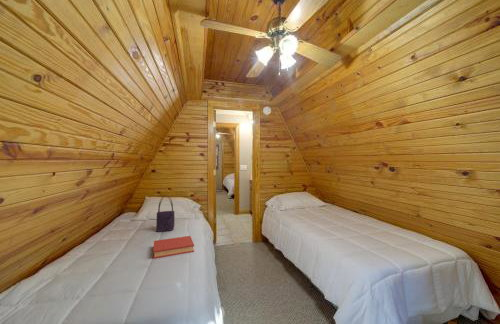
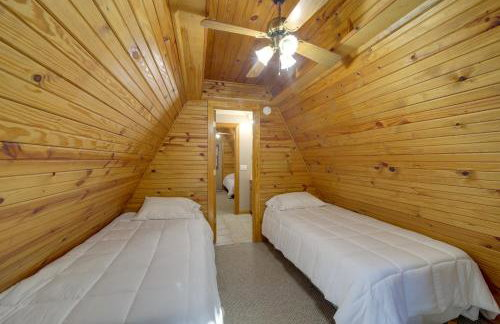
- hardback book (173, 246)
- tote bag (165, 212)
